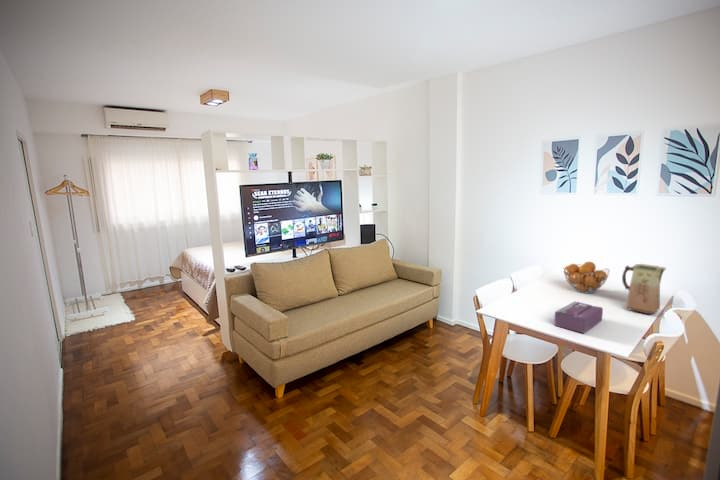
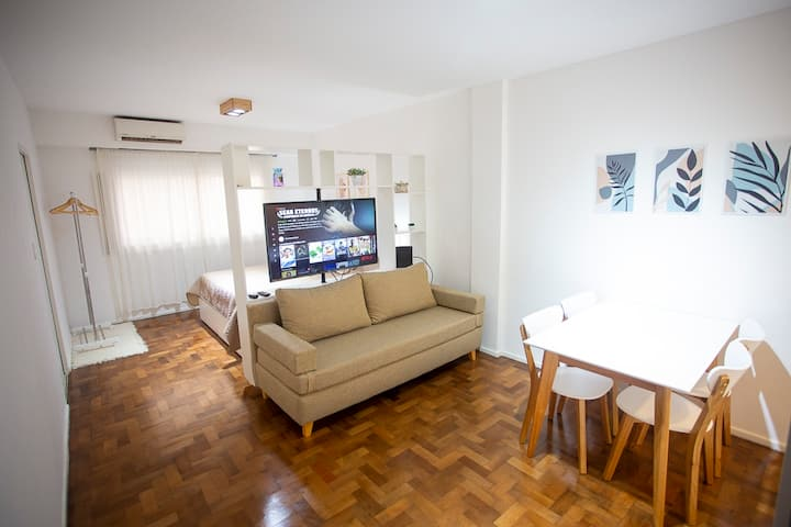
- fruit basket (585, 276)
- vase (642, 288)
- tissue box (578, 316)
